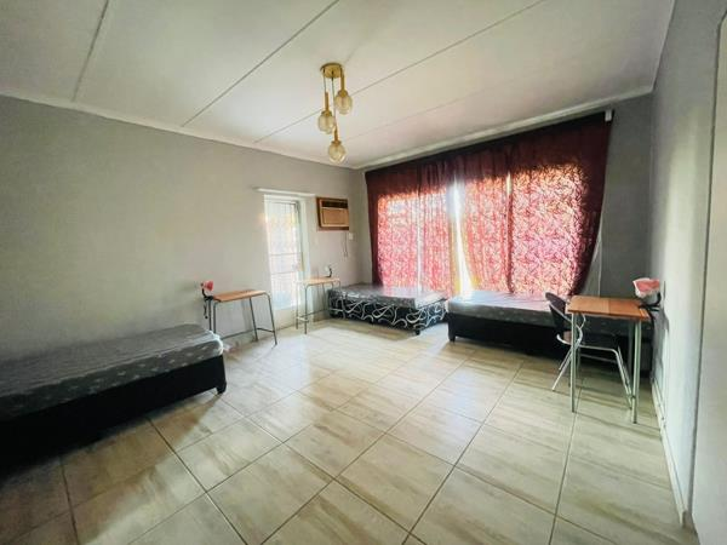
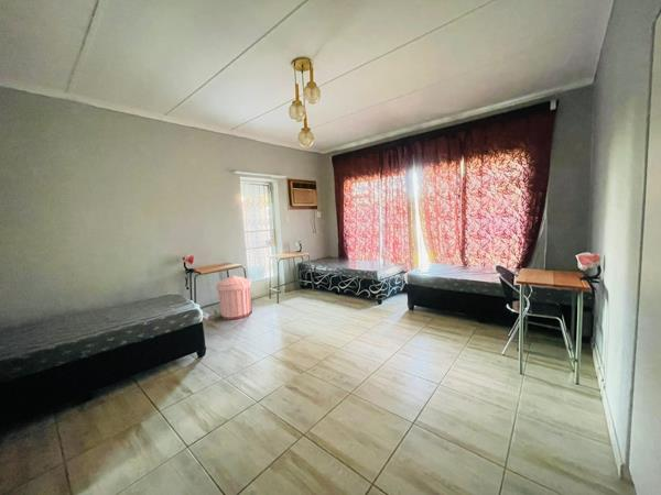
+ trash can (235, 295)
